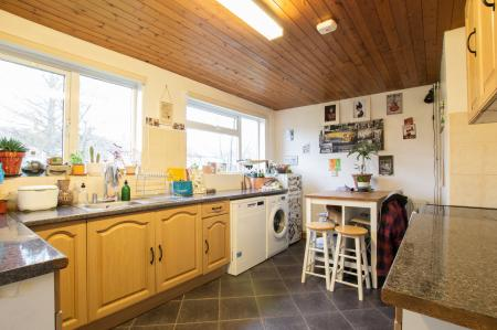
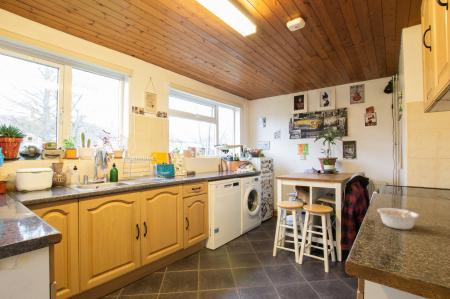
+ legume (397, 217)
